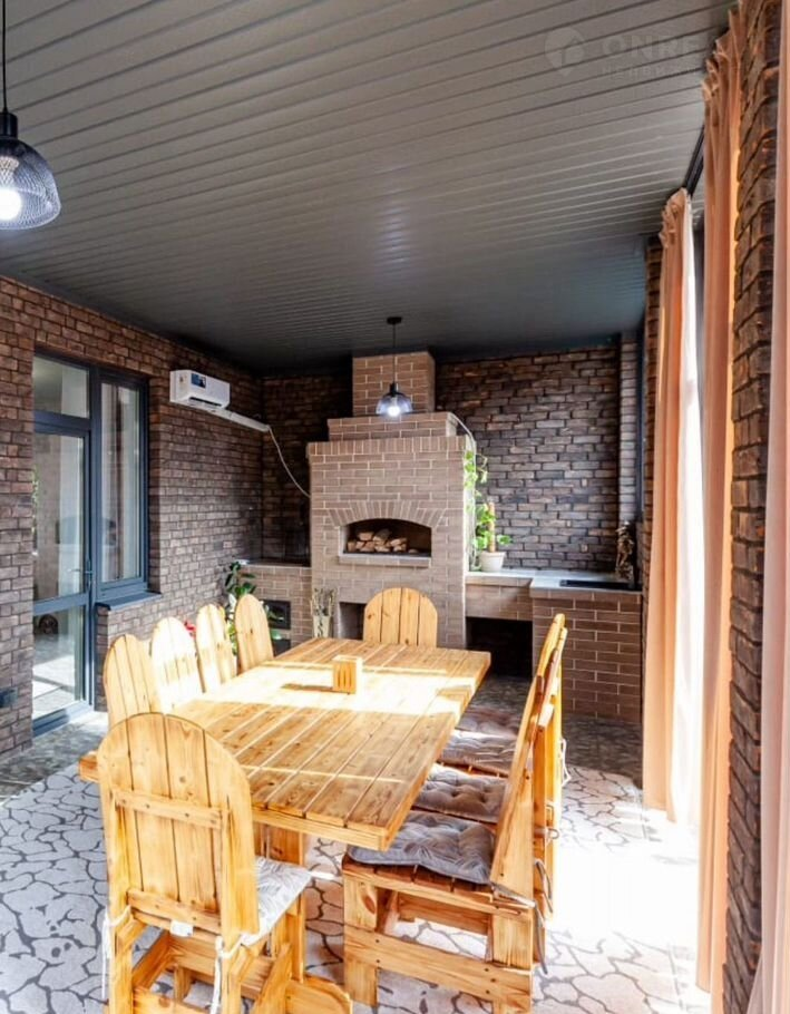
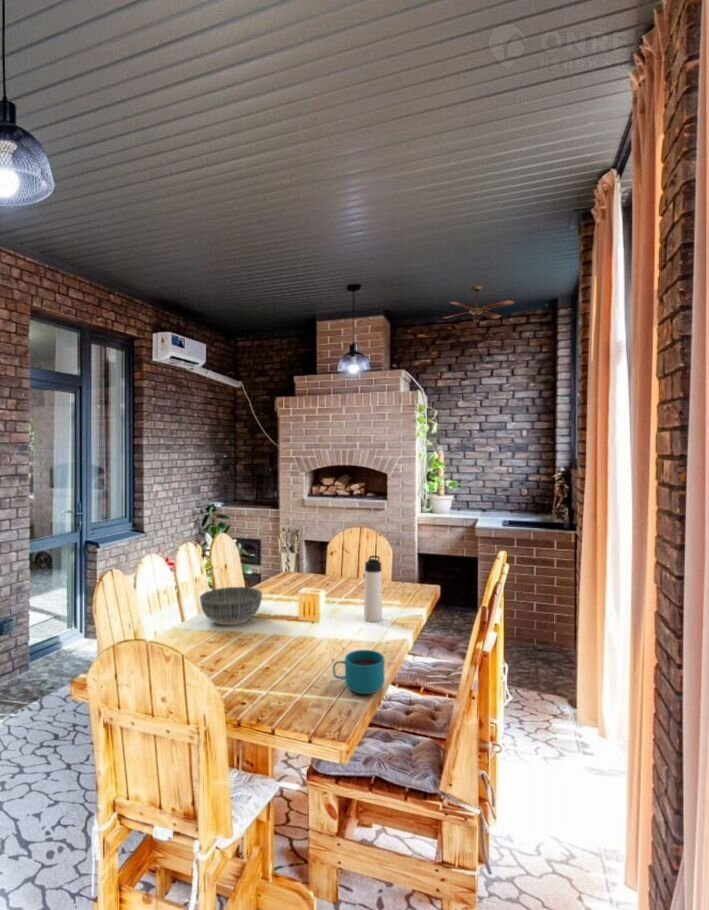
+ thermos bottle (373, 588)
+ bowl (231, 607)
+ ceiling fan (476, 304)
+ cup (358, 672)
